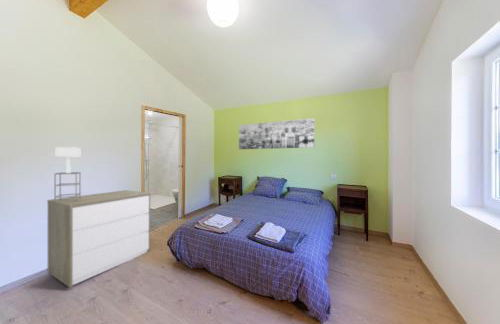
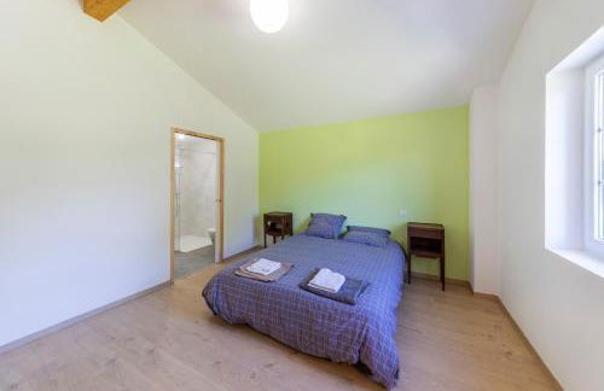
- wall art (273, 135)
- table lamp (68, 173)
- dresser (104, 228)
